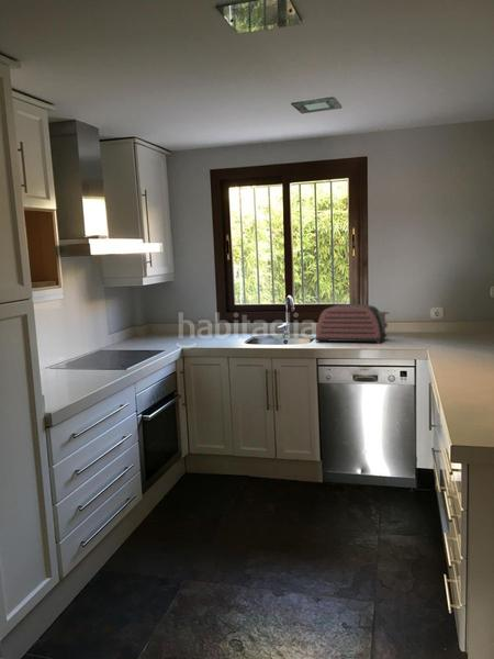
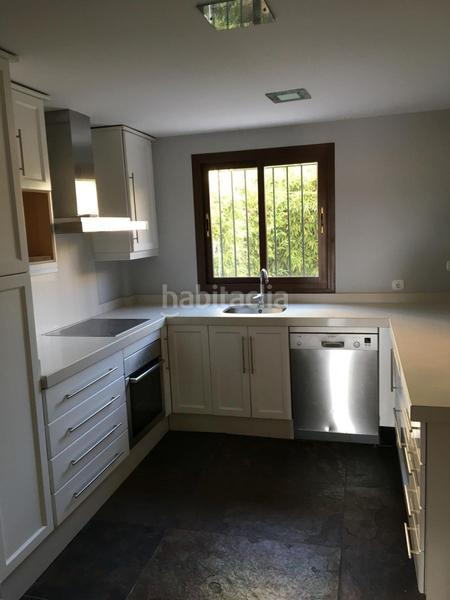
- toaster (352, 323)
